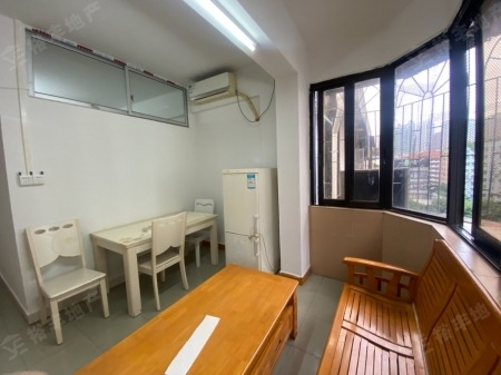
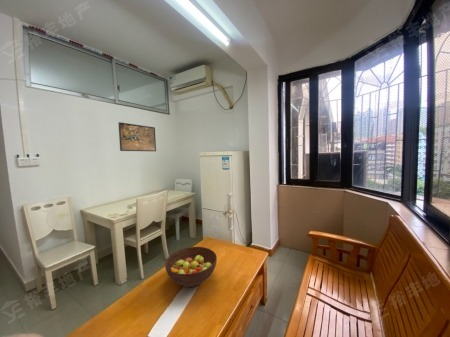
+ fruit bowl (191, 269)
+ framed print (138, 138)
